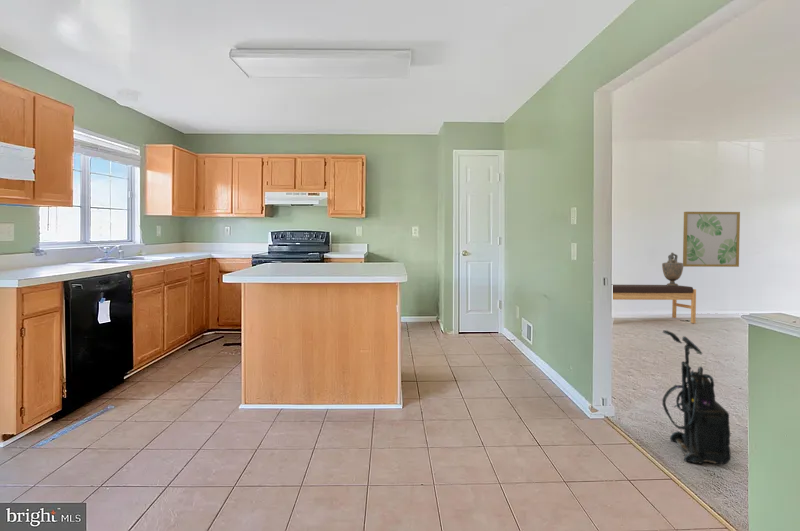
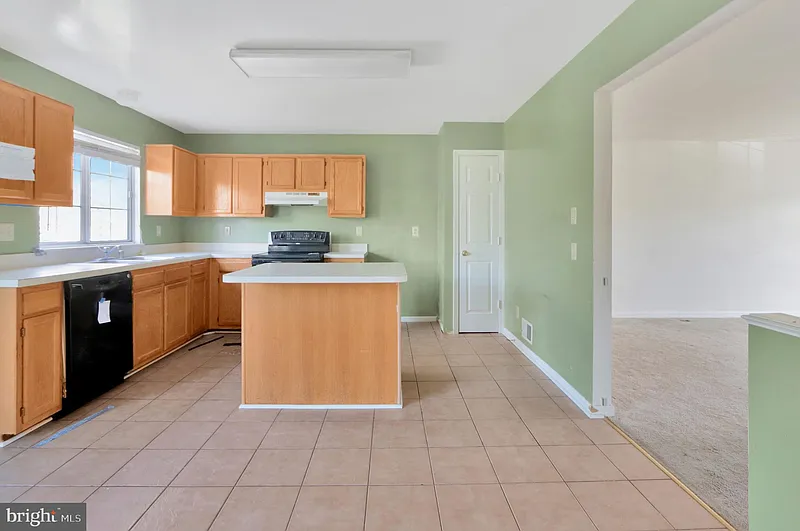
- bench (640, 299)
- vacuum cleaner (694, 393)
- wall art (711, 239)
- decorative urn (672, 269)
